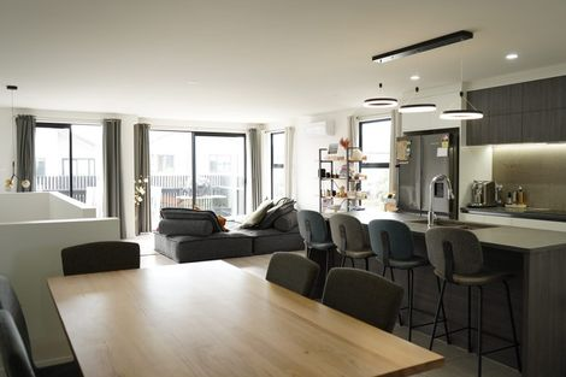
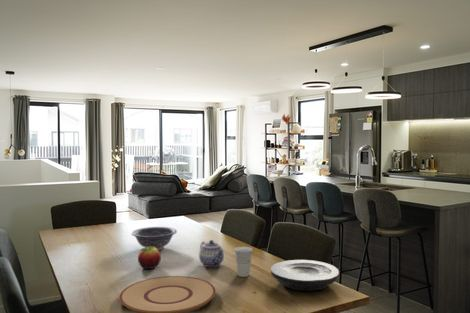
+ cup (243, 261)
+ decorative bowl (154, 239)
+ fruit (149, 256)
+ teapot (211, 252)
+ plate (168, 294)
+ plate (304, 276)
